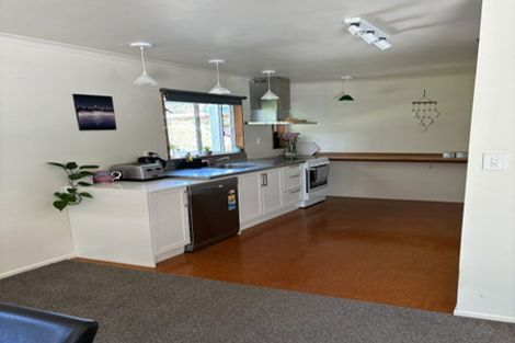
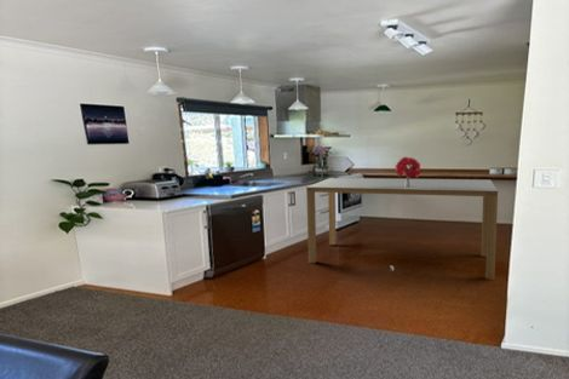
+ bouquet (408, 171)
+ dining table (403, 194)
